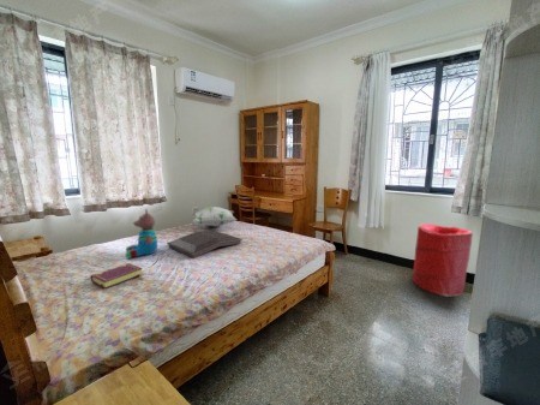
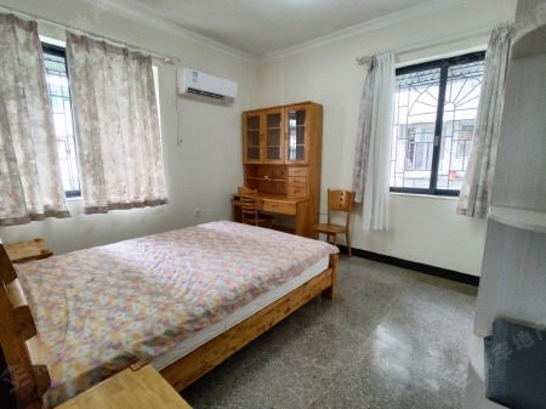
- teddy bear (140, 232)
- decorative pillow (215, 216)
- book (116, 274)
- serving tray (205, 239)
- laundry hamper (440, 256)
